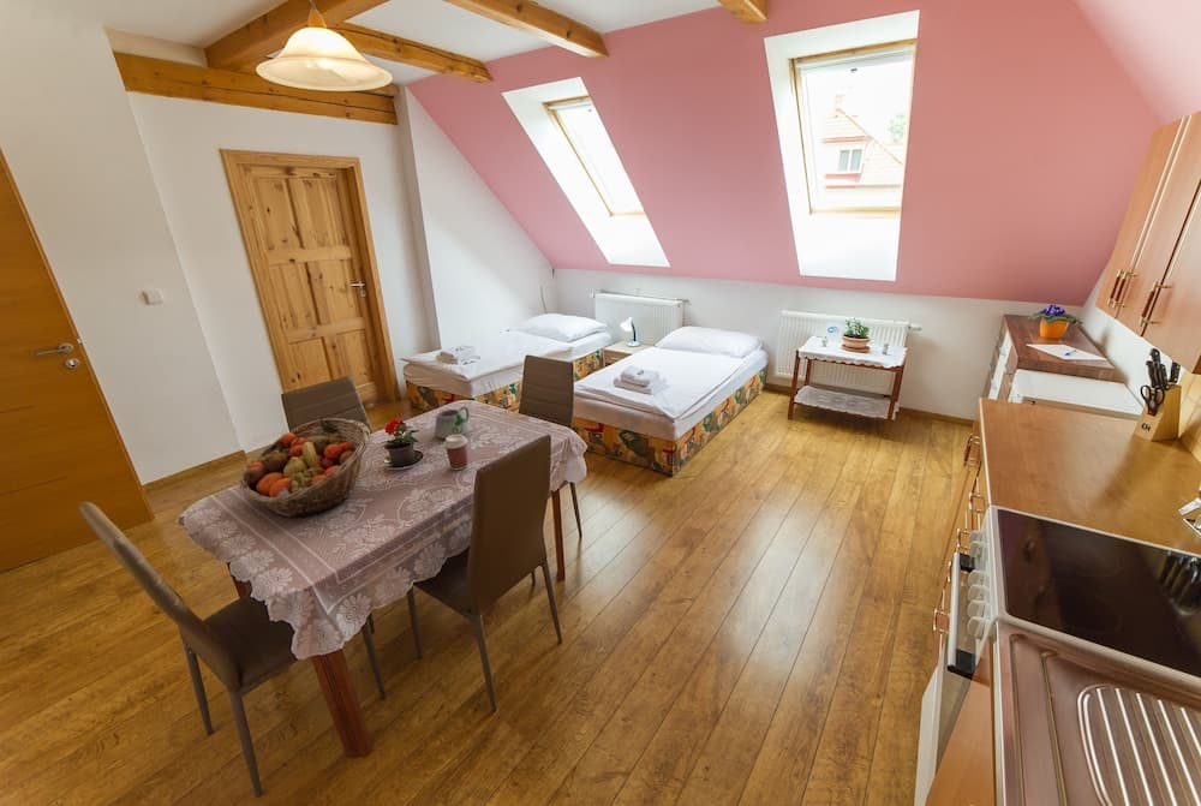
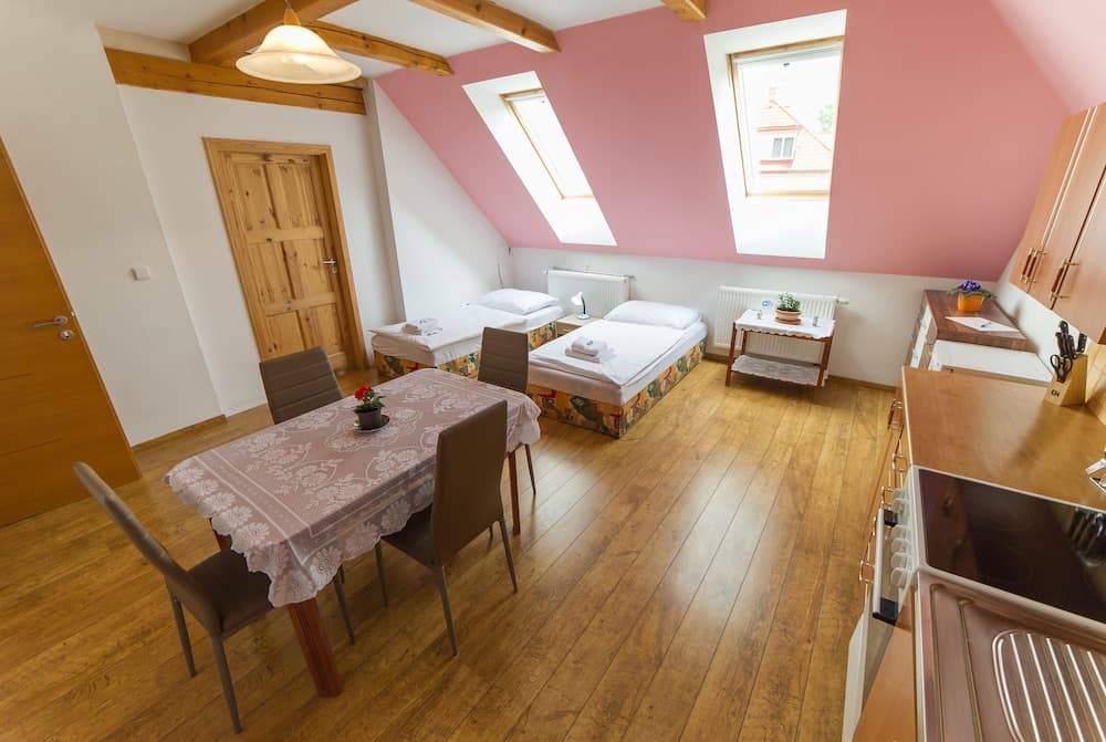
- fruit basket (309, 465)
- mug (456, 422)
- coffee cup (456, 452)
